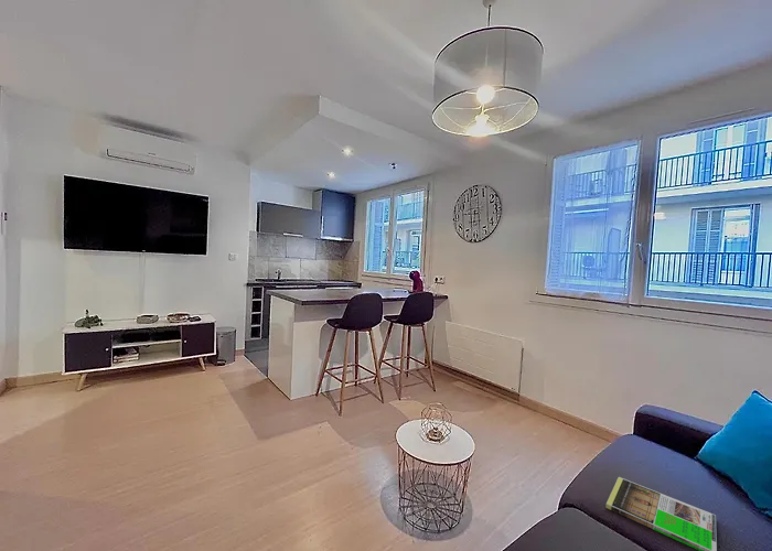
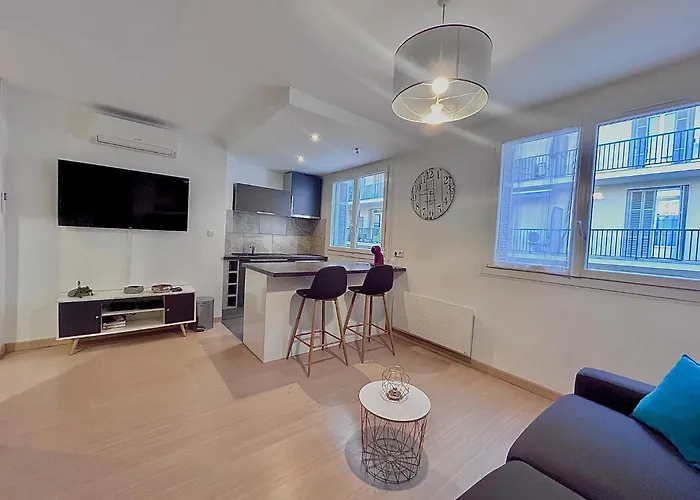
- magazine (660, 511)
